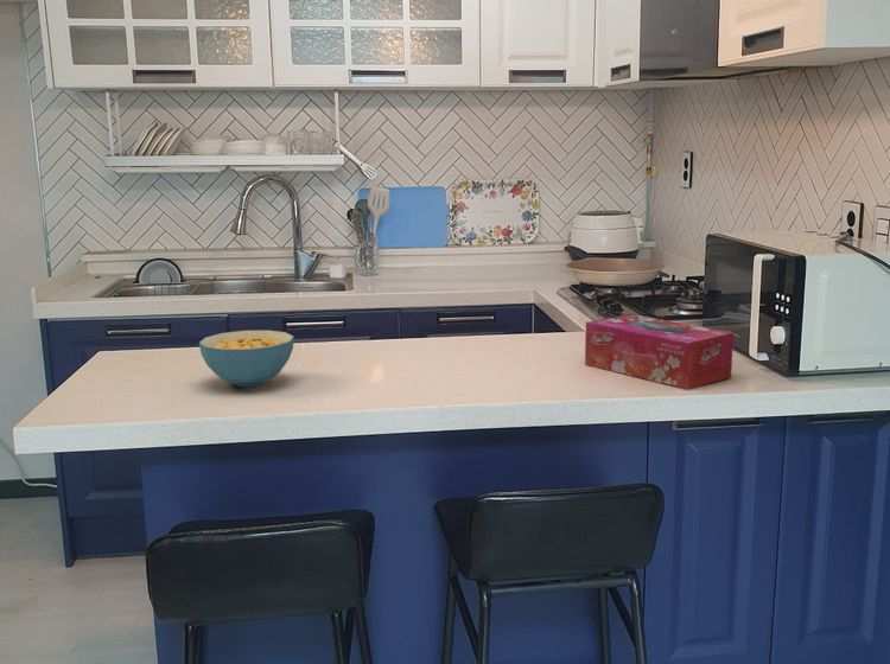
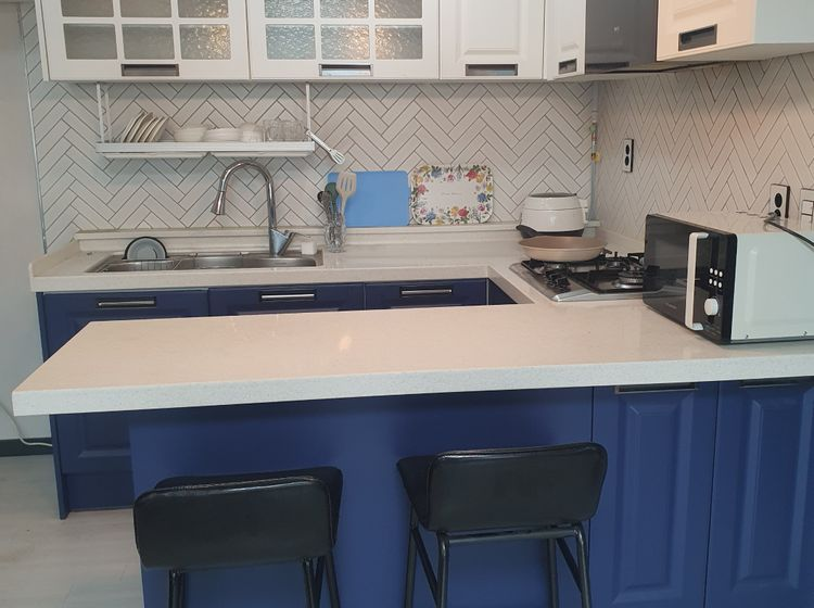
- tissue box (656, 349)
- cereal bowl (248, 360)
